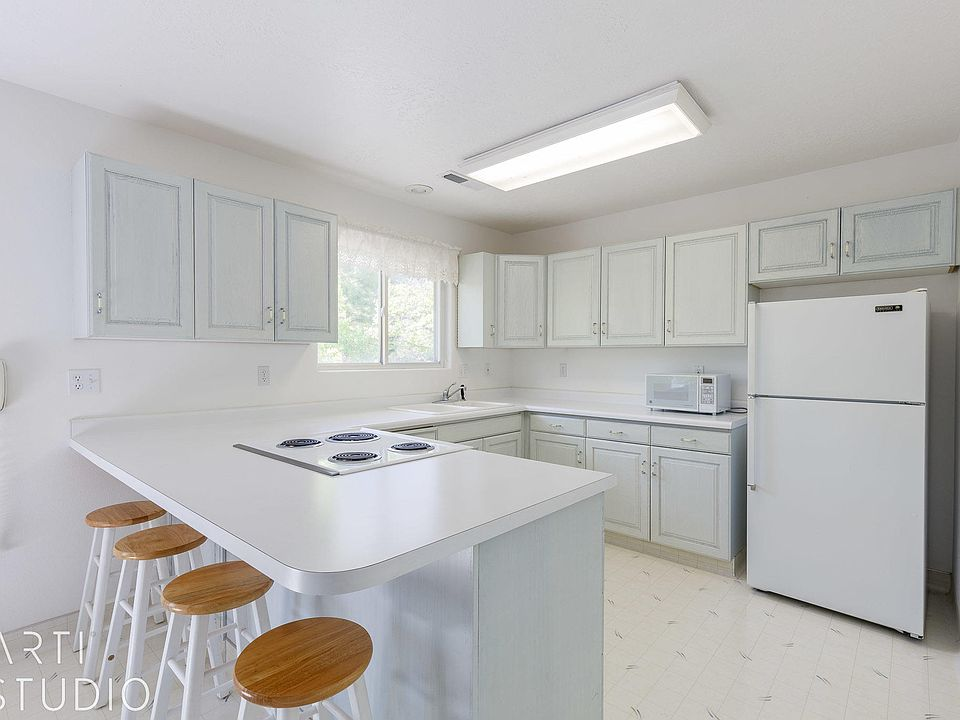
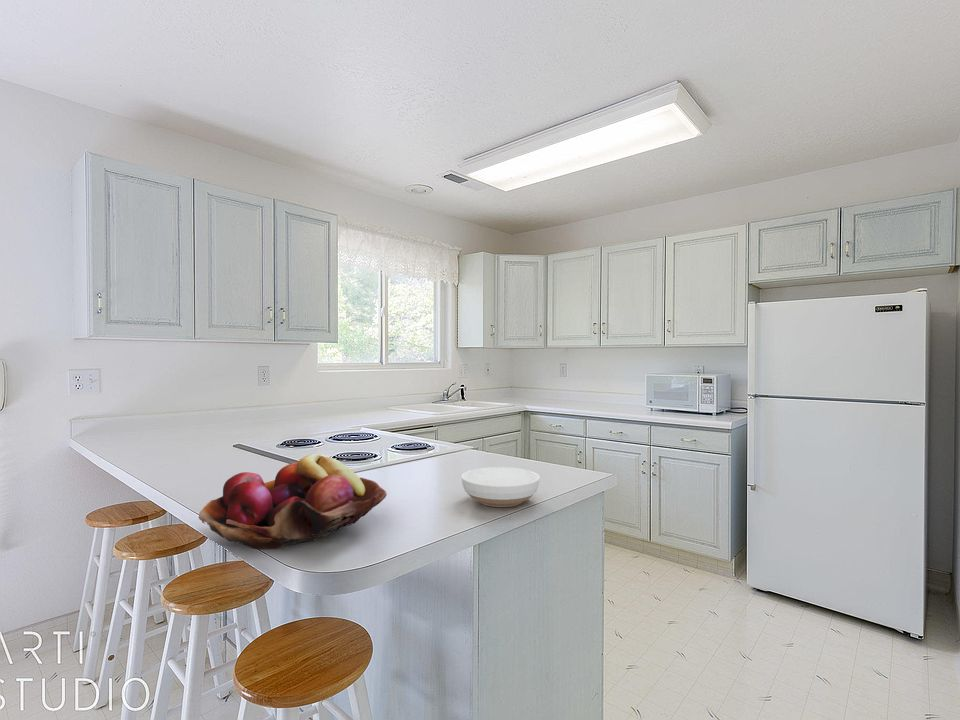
+ fruit basket (301, 494)
+ bowl (500, 488)
